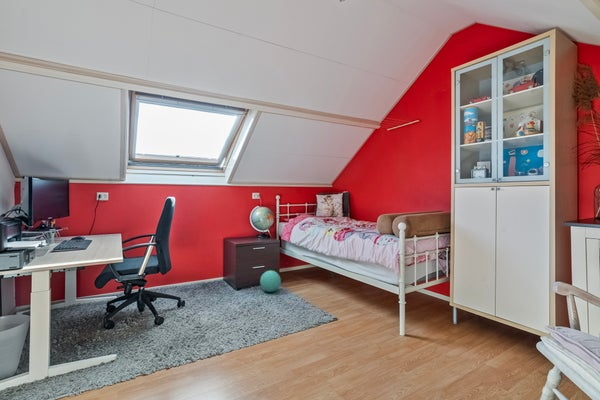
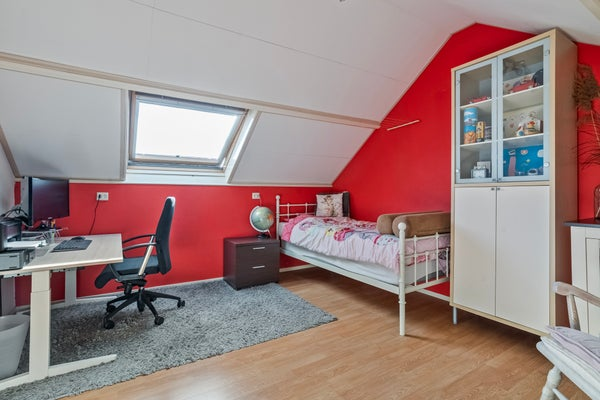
- ball (270, 281)
